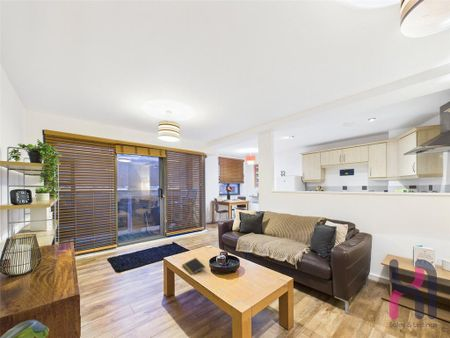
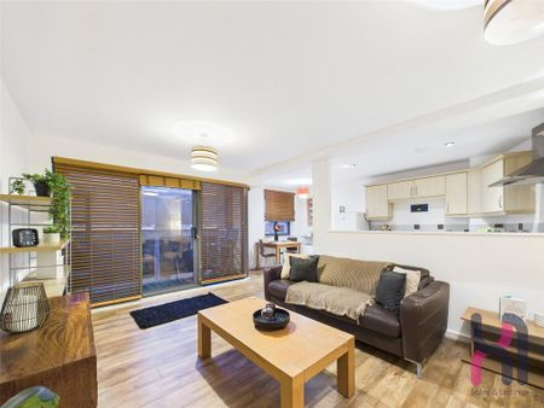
- notepad (193, 266)
